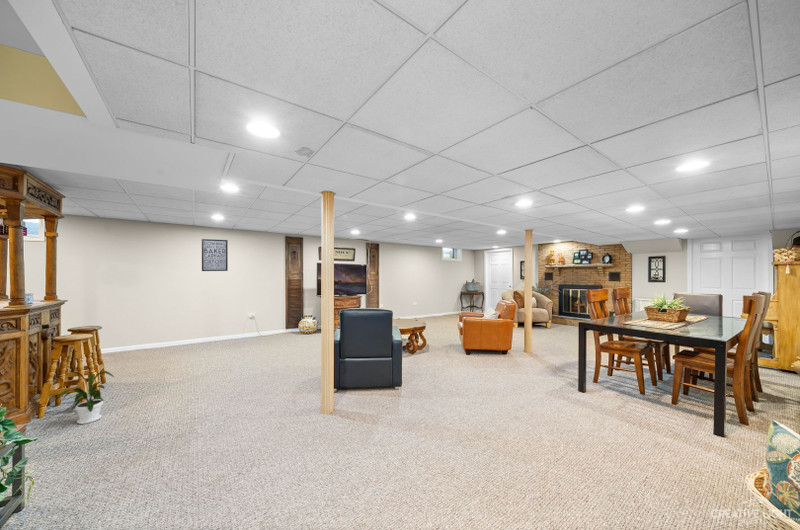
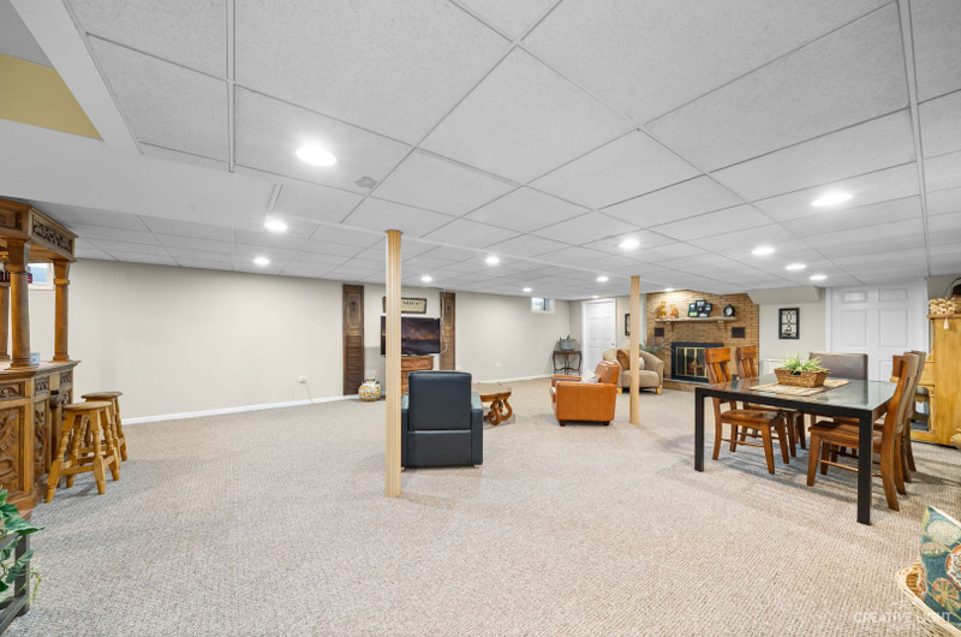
- wall art (214, 255)
- house plant (87, 395)
